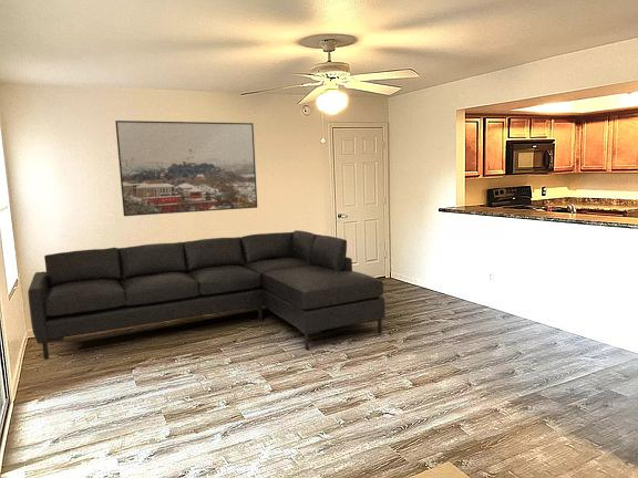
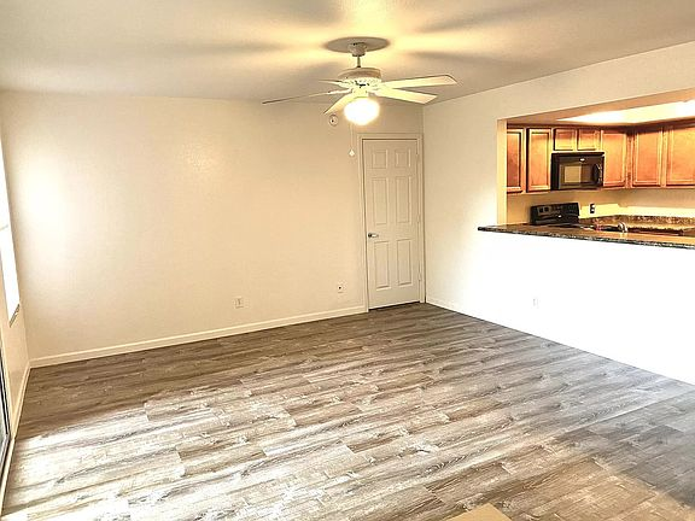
- sofa (203, 291)
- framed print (191, 167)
